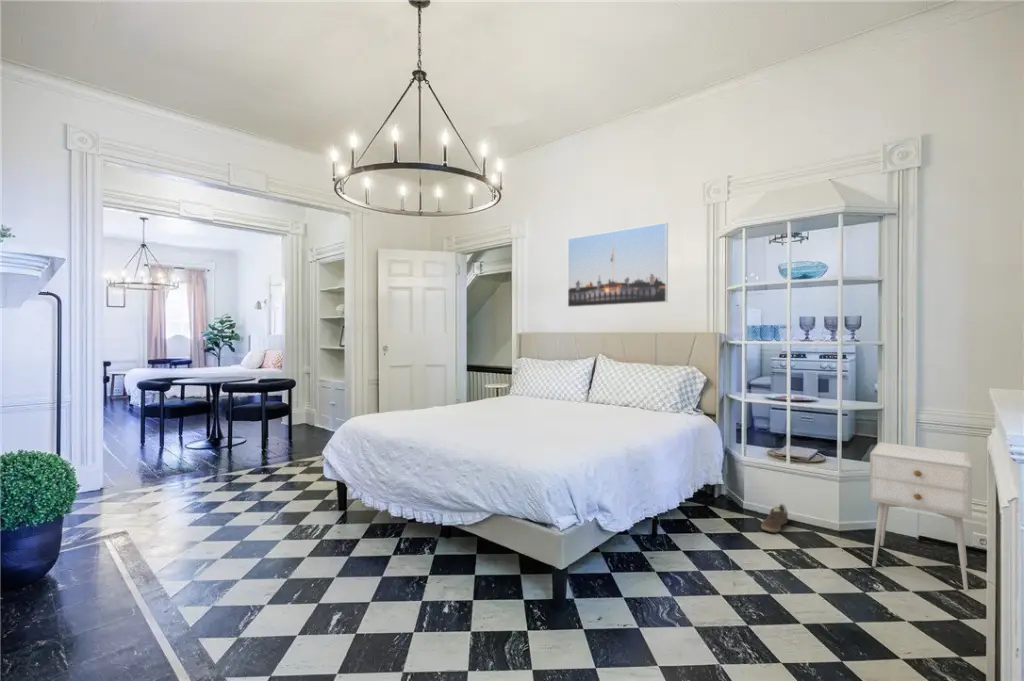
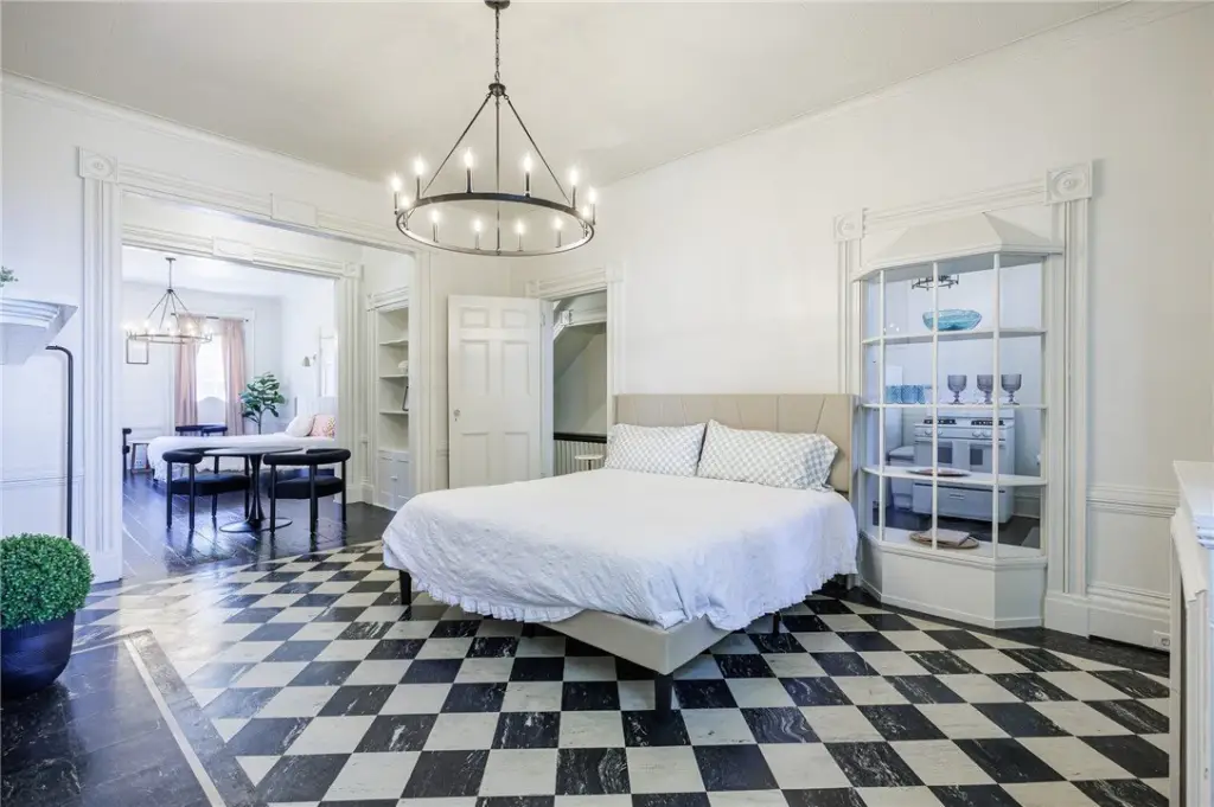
- nightstand (919, 509)
- sneaker (773, 516)
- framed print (614, 268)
